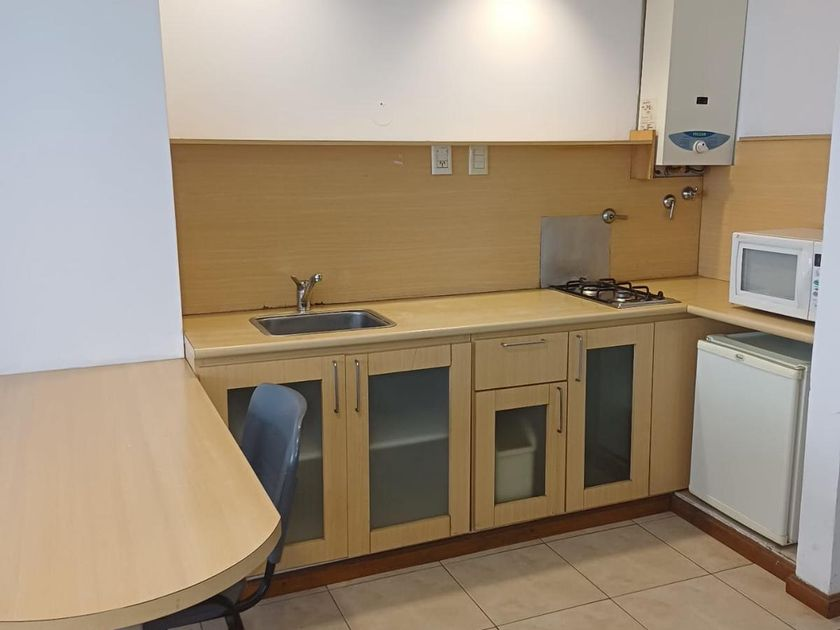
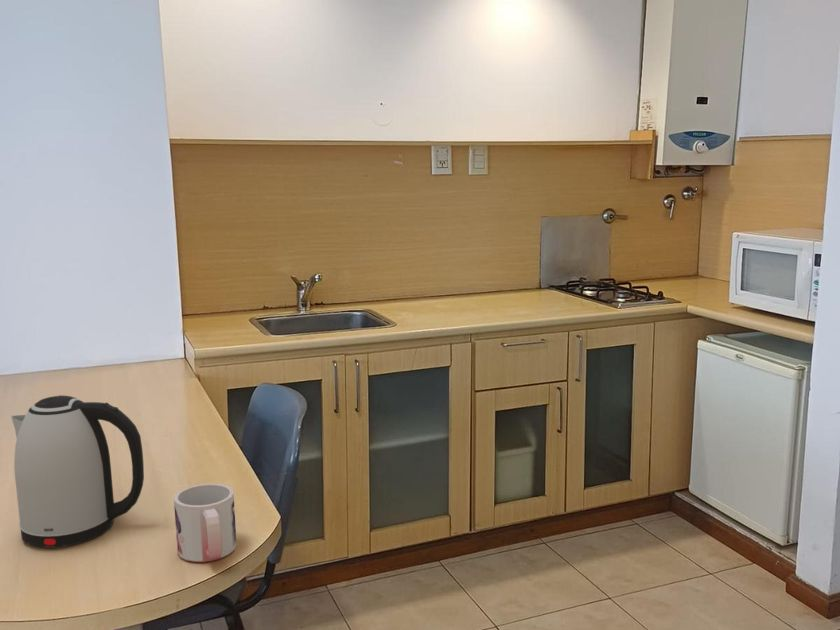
+ kettle (79, 463)
+ mug (207, 525)
